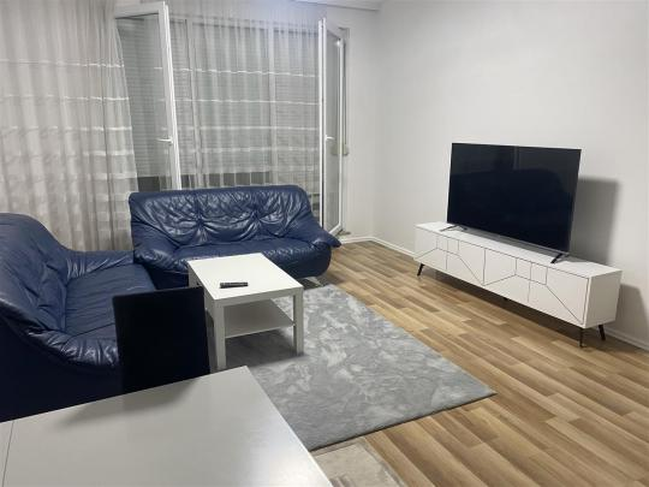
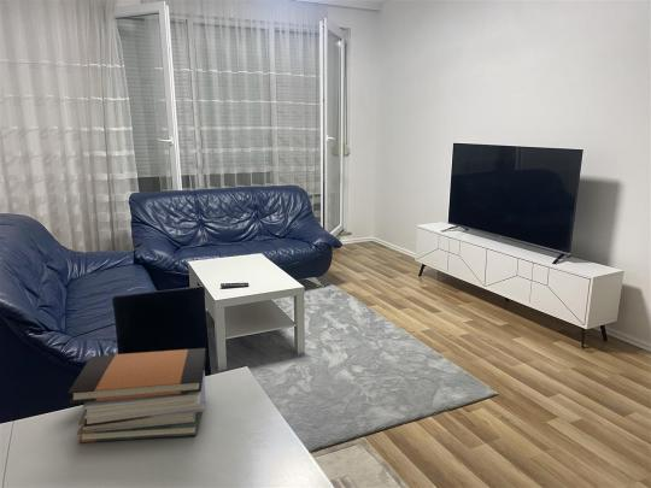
+ book stack (146, 393)
